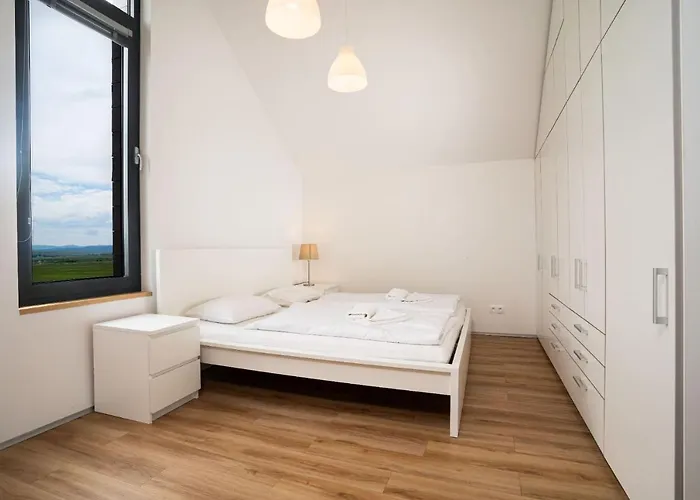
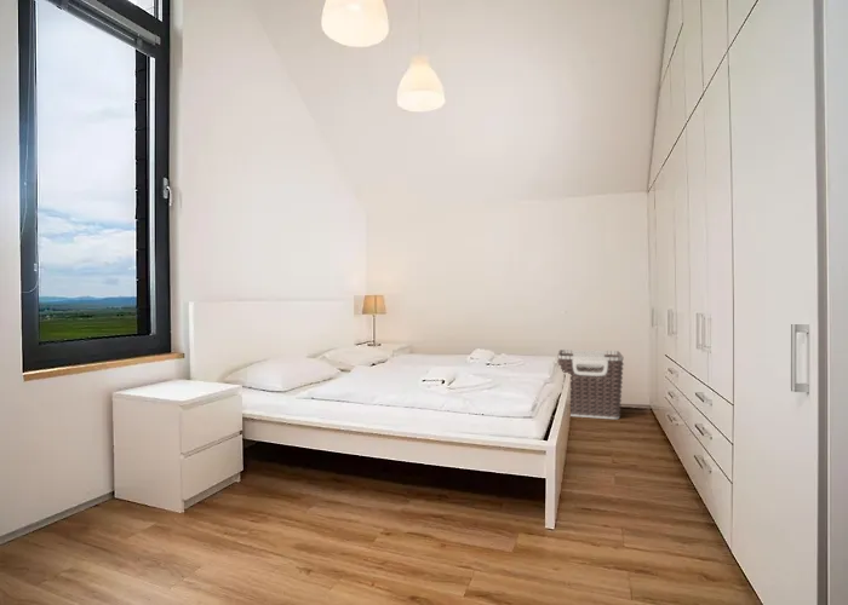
+ clothes hamper (589, 381)
